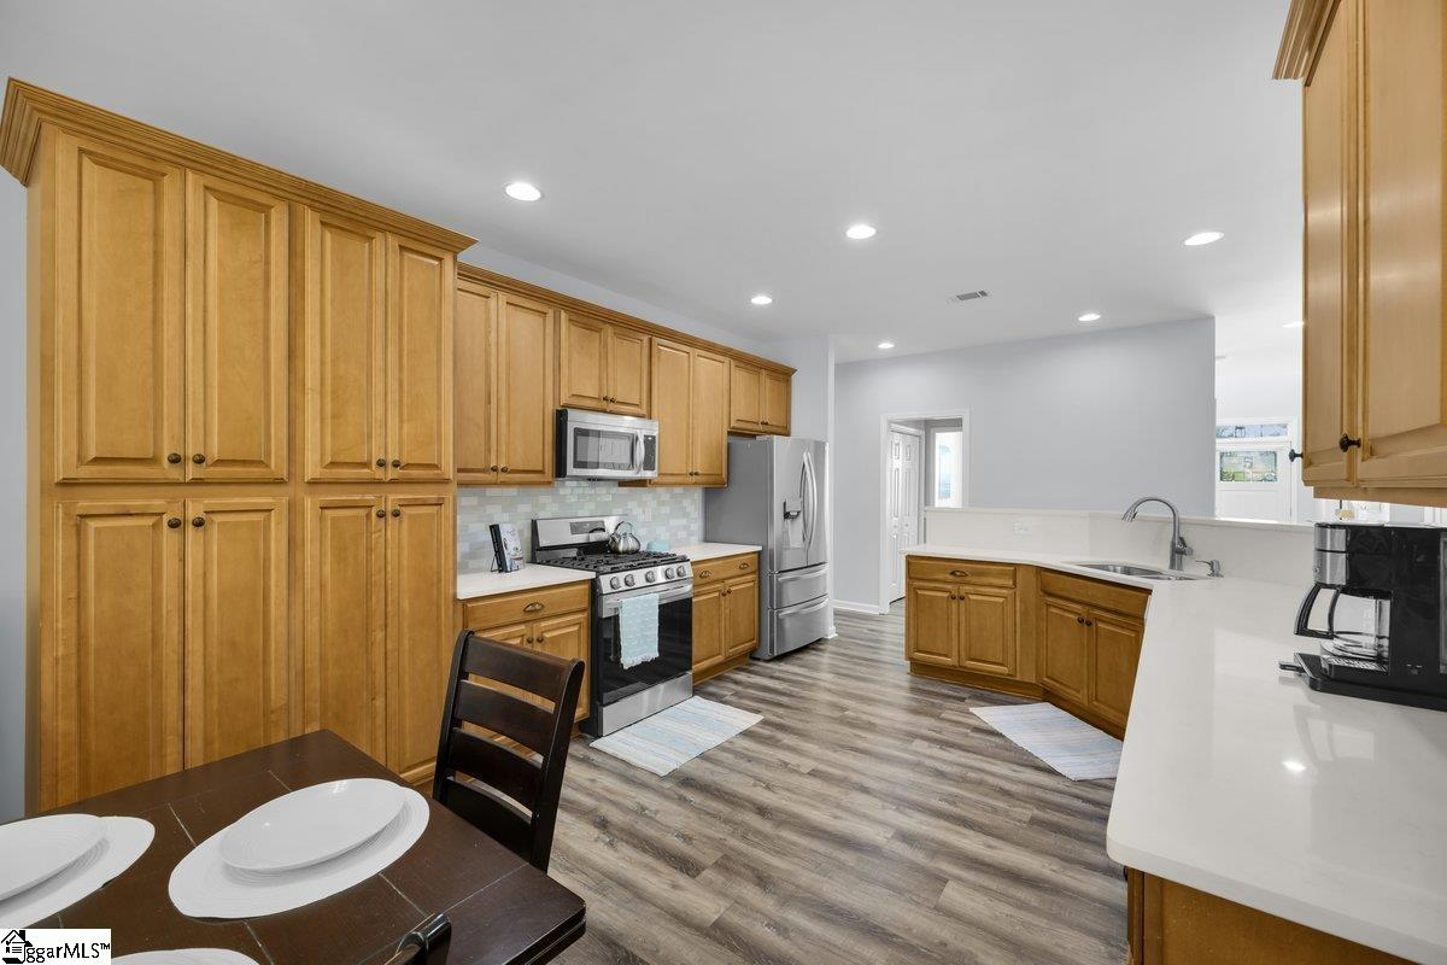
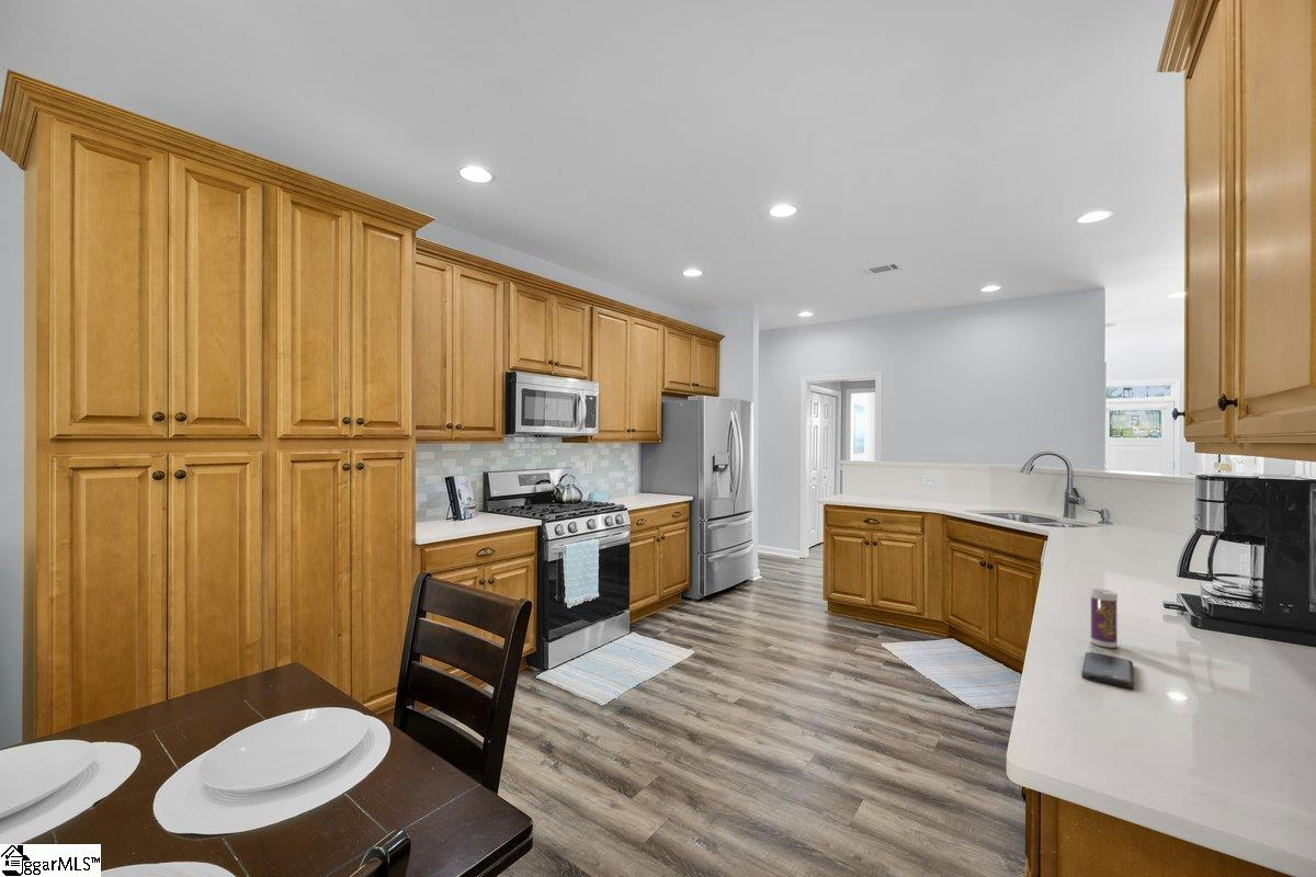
+ smartphone (1108, 668)
+ beverage can (1103, 617)
